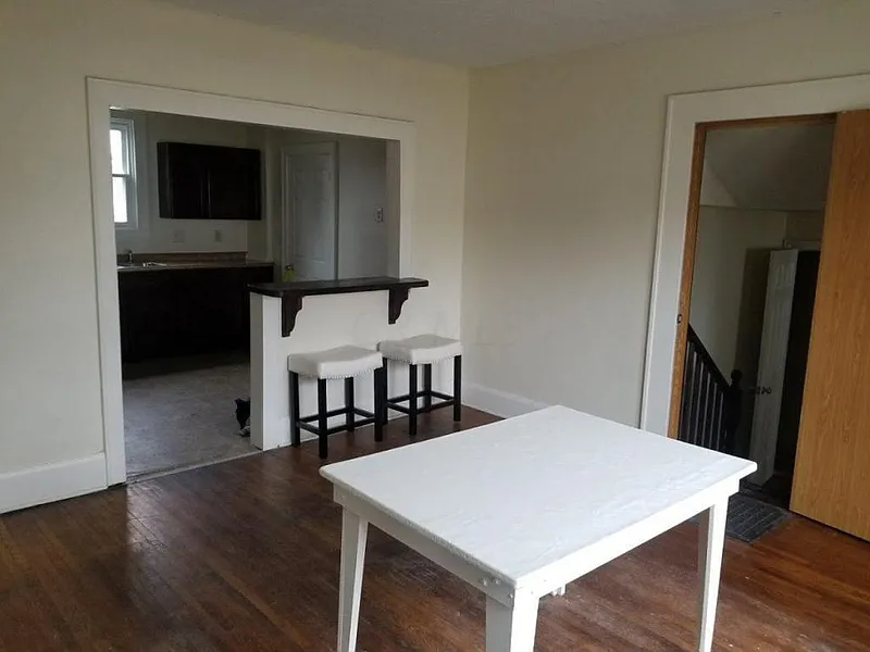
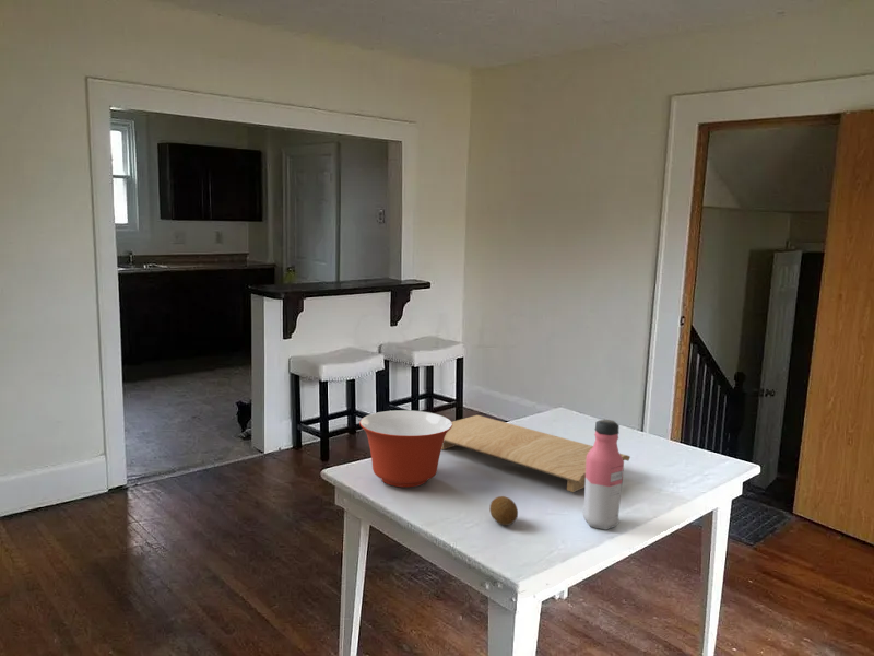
+ cutting board (523, 450)
+ fruit (504, 509)
+ mixing bowl (405, 450)
+ water bottle (603, 472)
